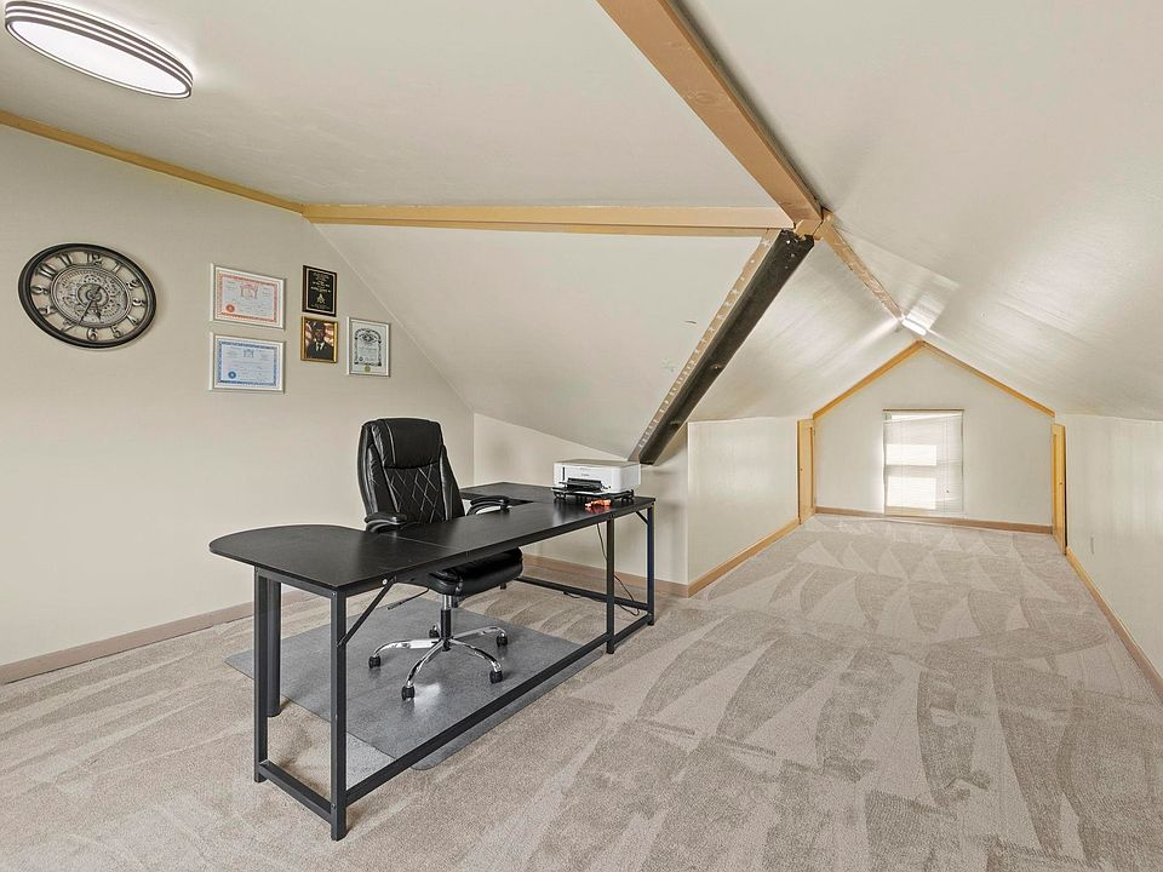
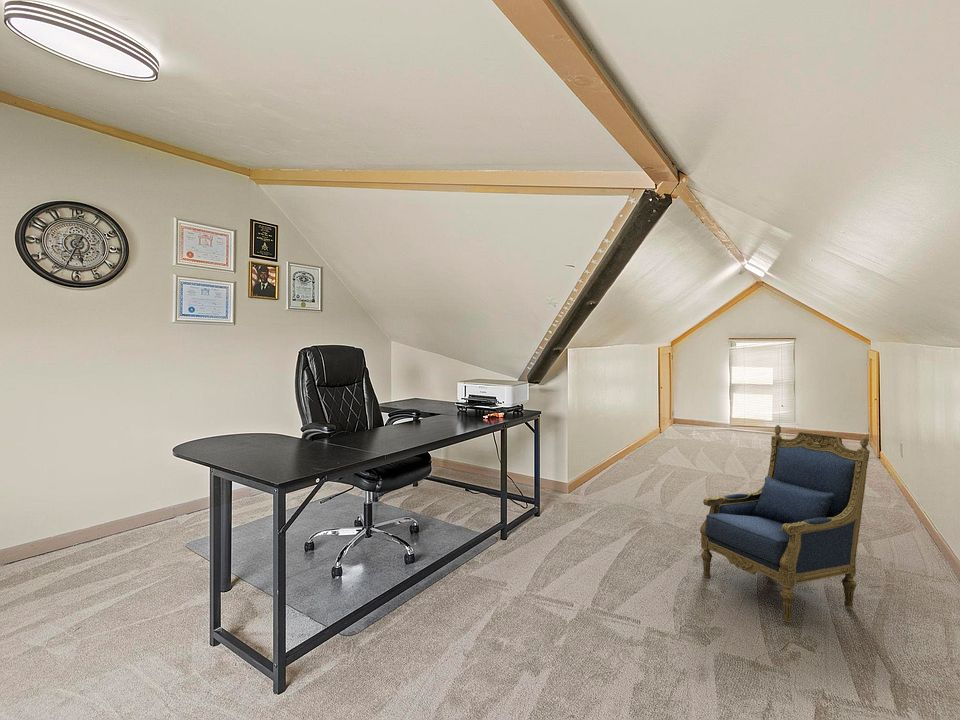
+ armchair (780, 501)
